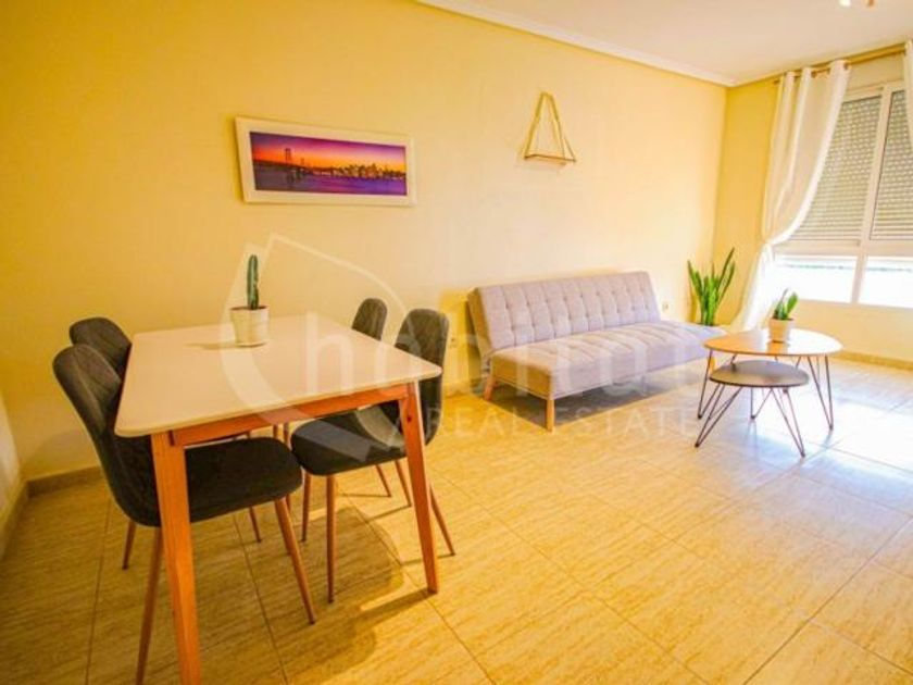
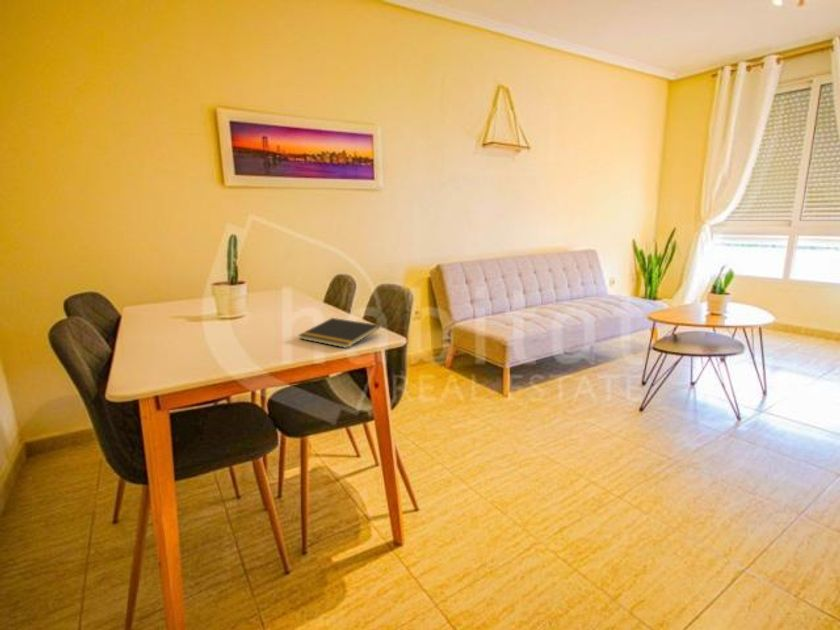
+ notepad (339, 331)
